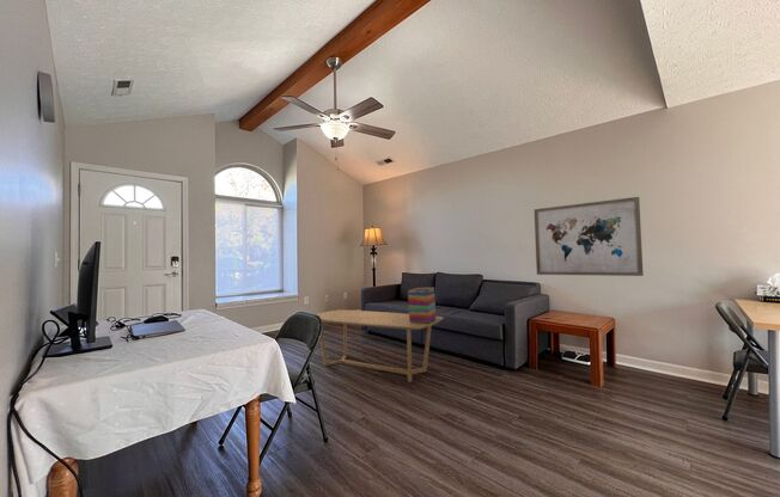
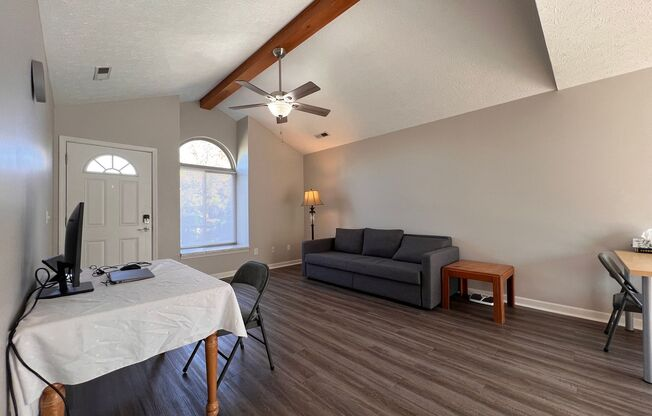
- decorative box (421, 303)
- wall art (583, 239)
- coffee table (376, 326)
